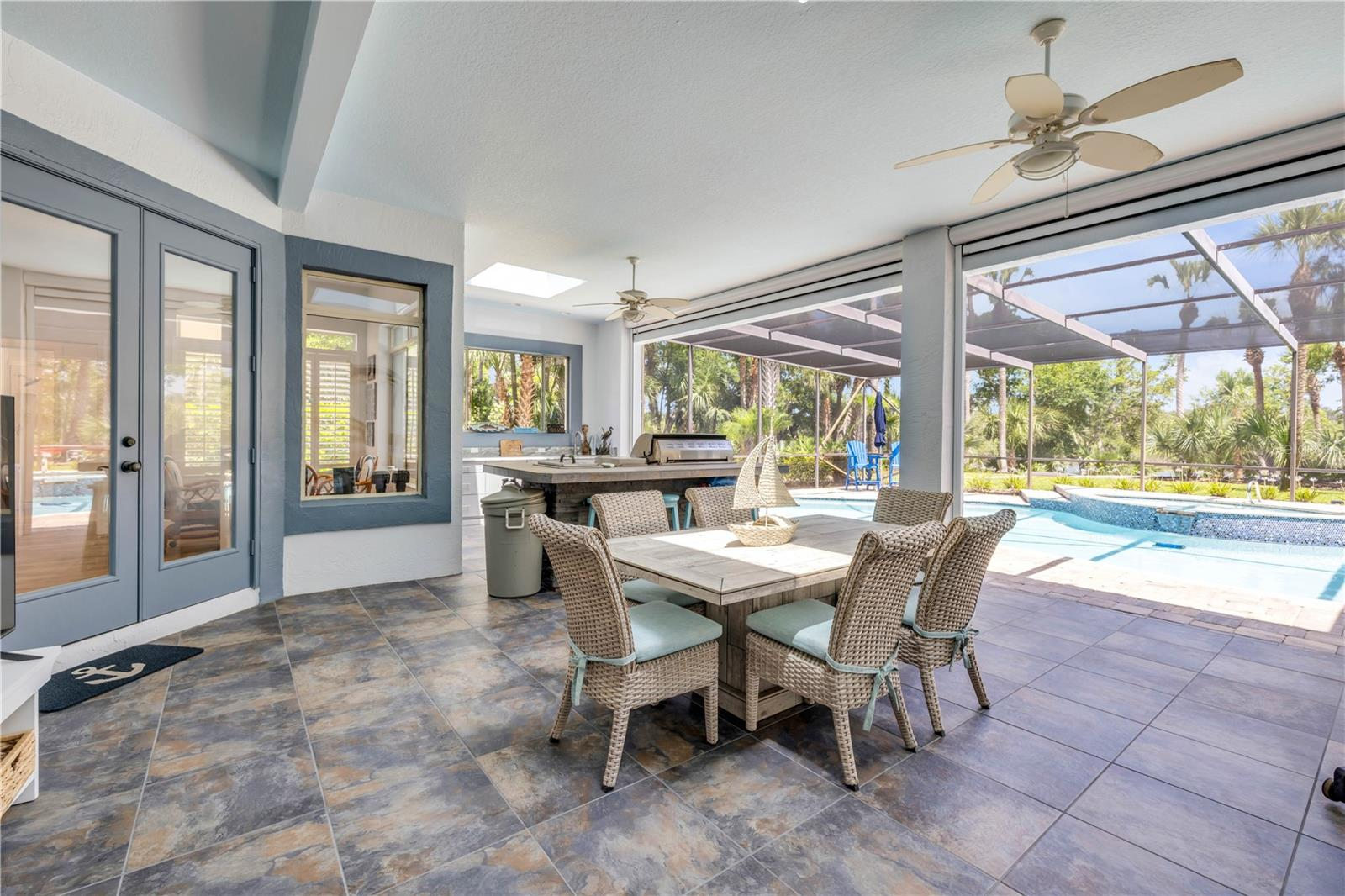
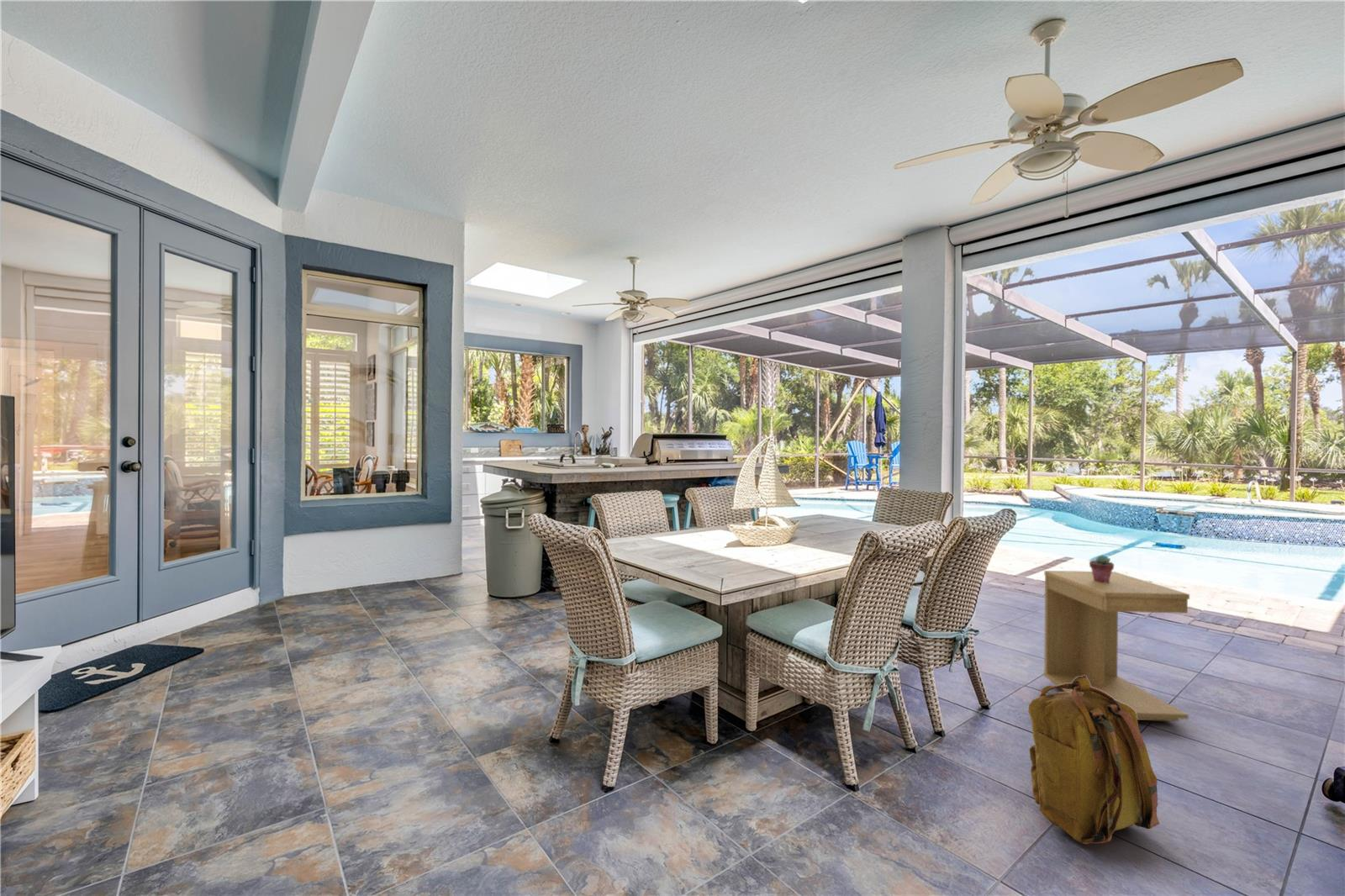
+ potted succulent (1101, 567)
+ side table (1110, 642)
+ backpack (1089, 751)
